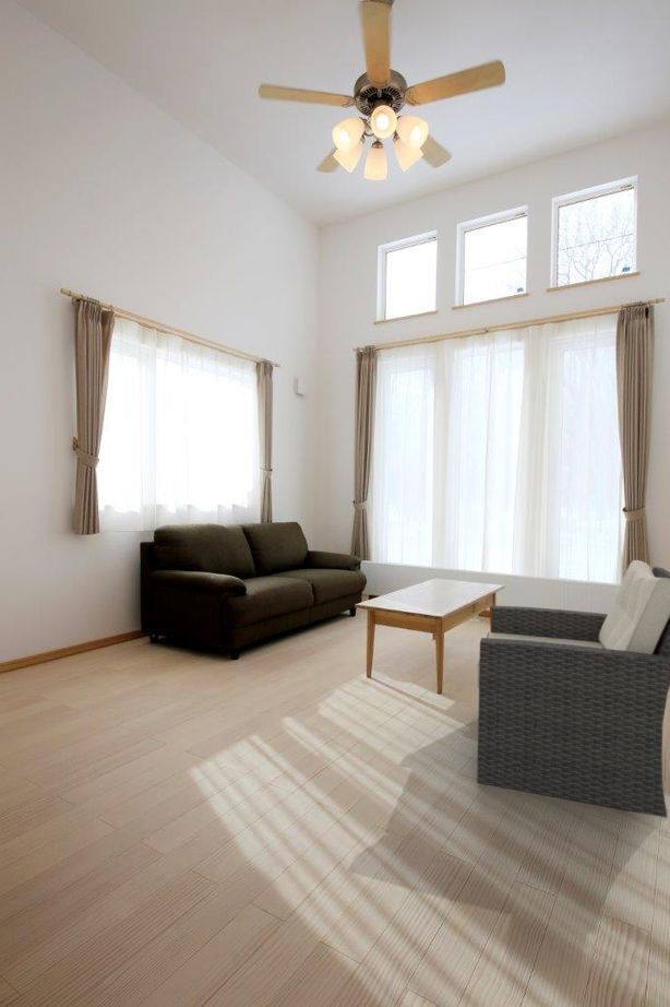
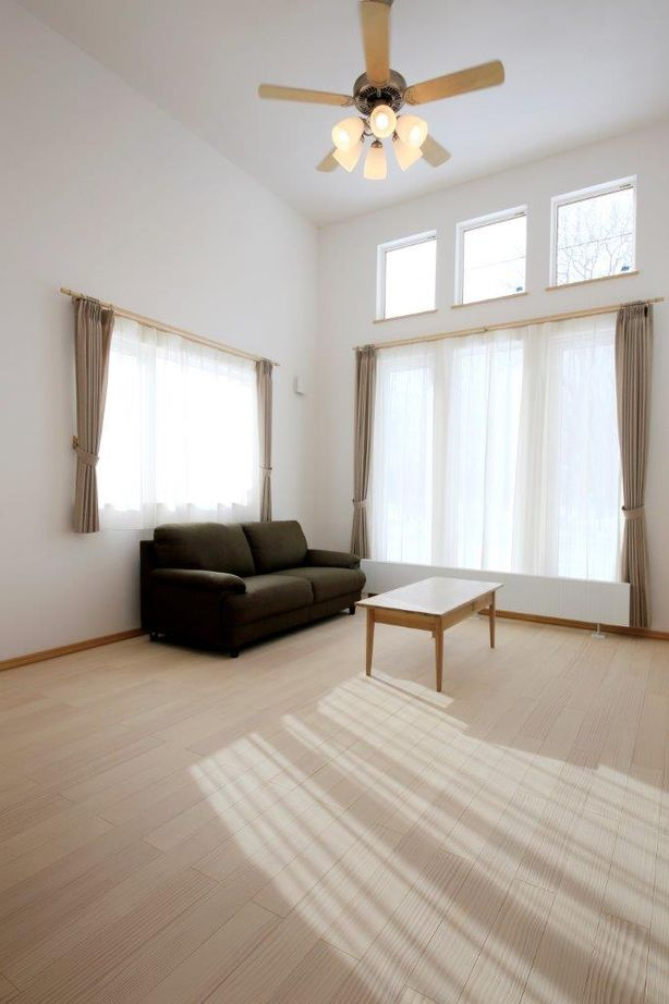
- armchair (574, 660)
